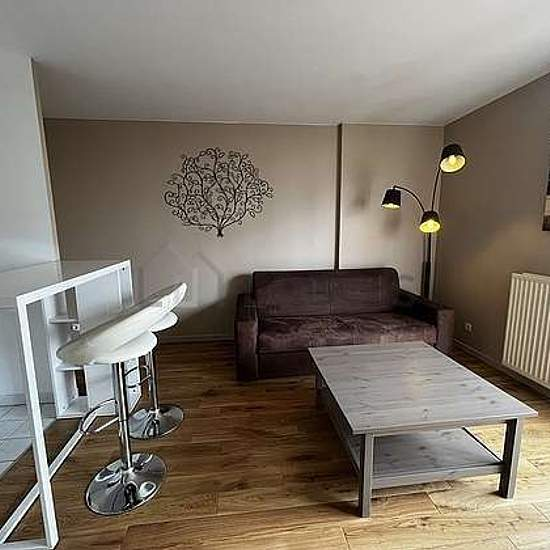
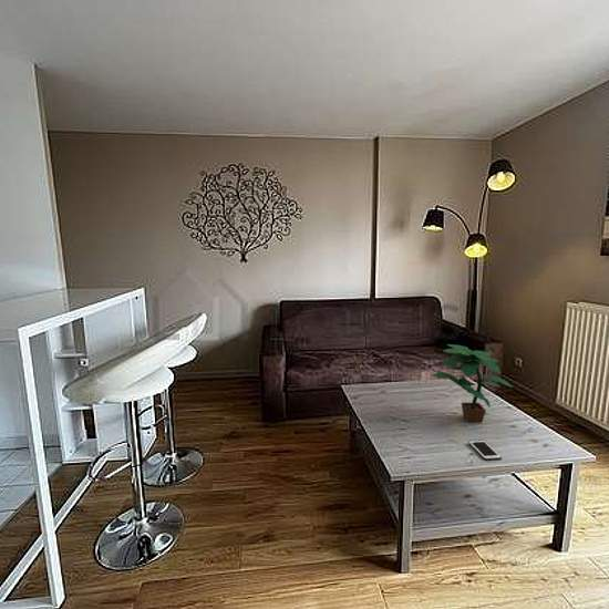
+ cell phone (484, 450)
+ potted plant (468, 384)
